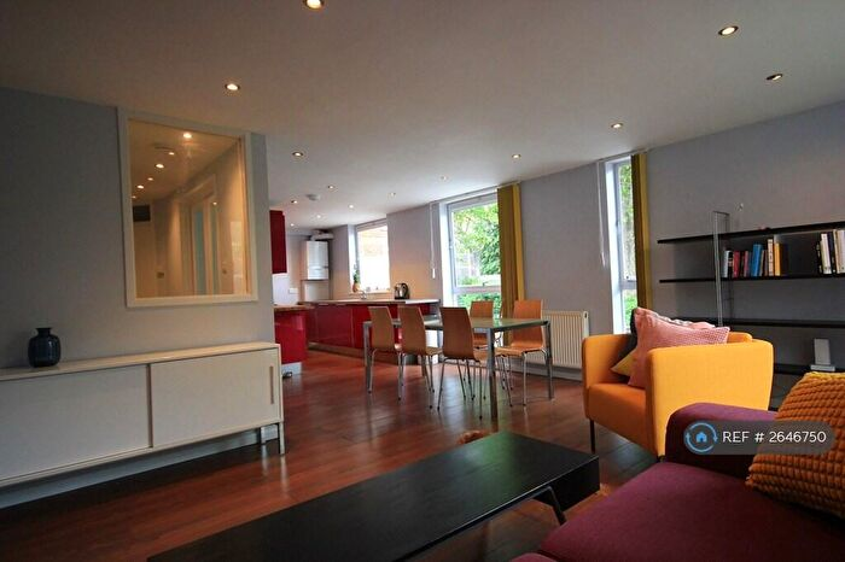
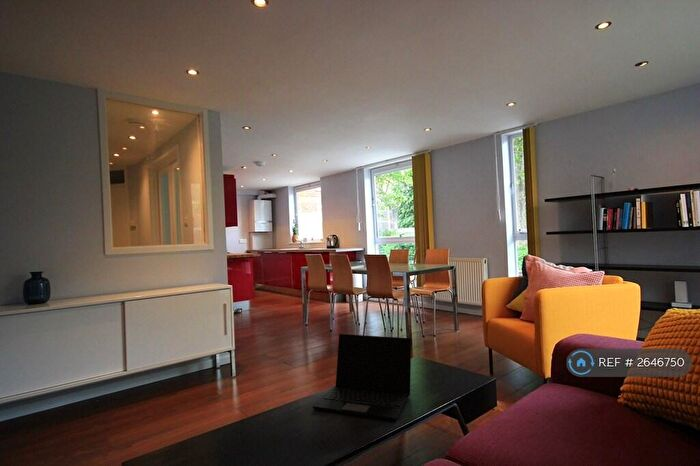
+ laptop (364, 372)
